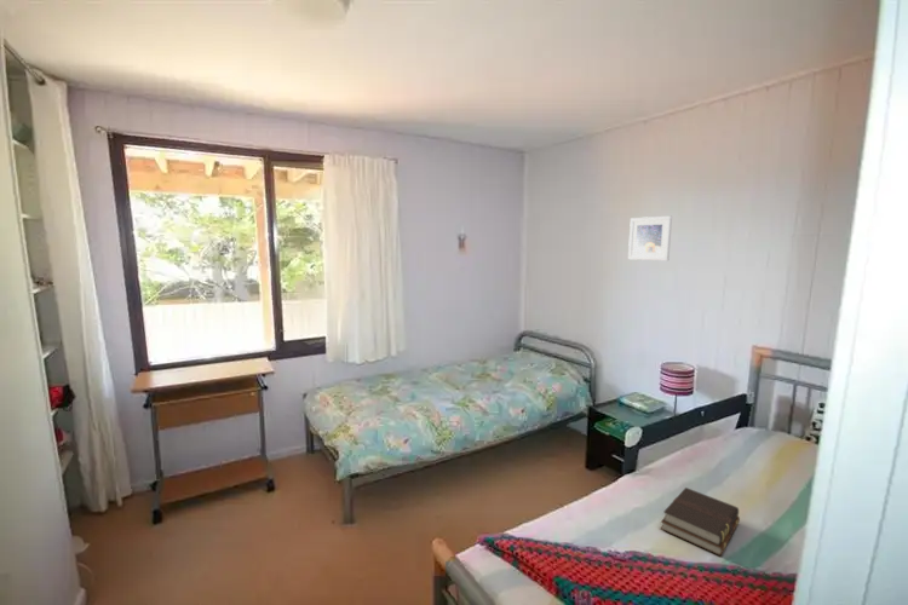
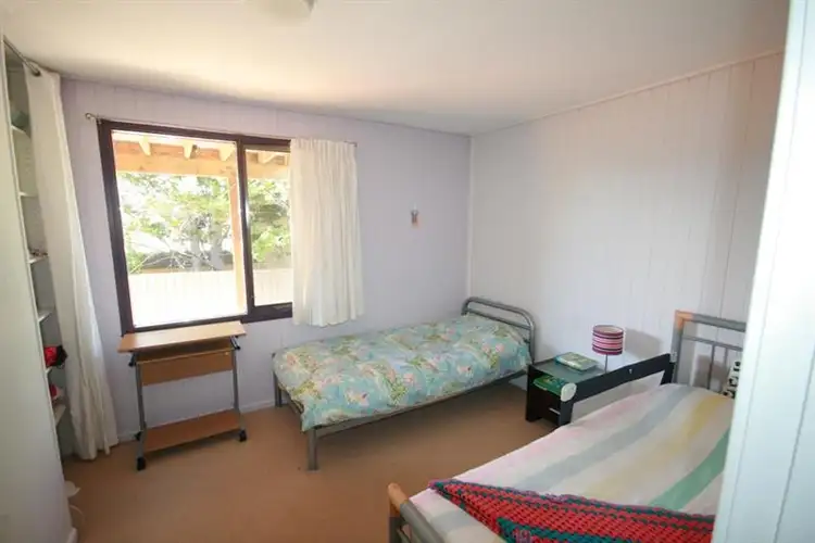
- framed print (649, 238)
- bible (701, 517)
